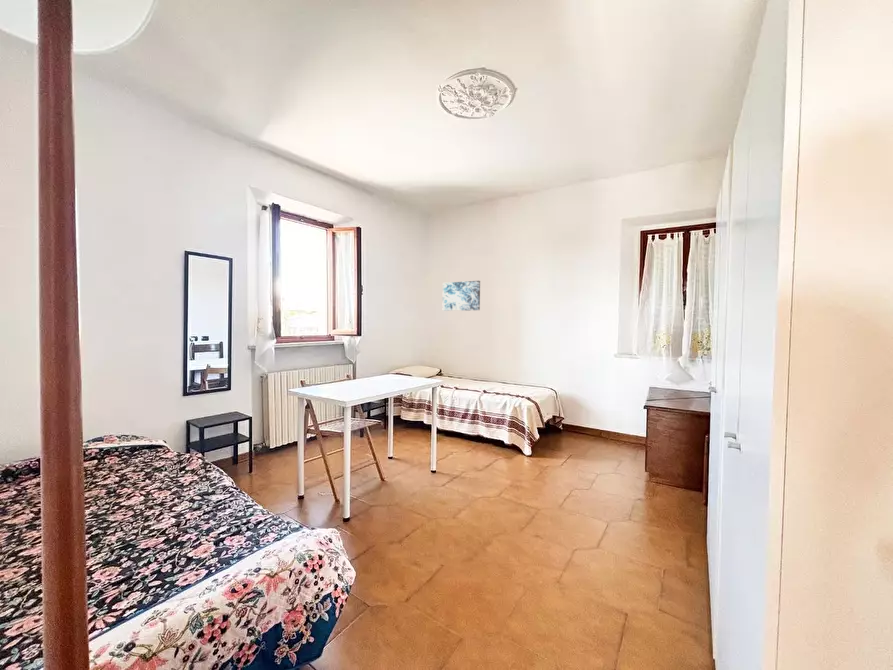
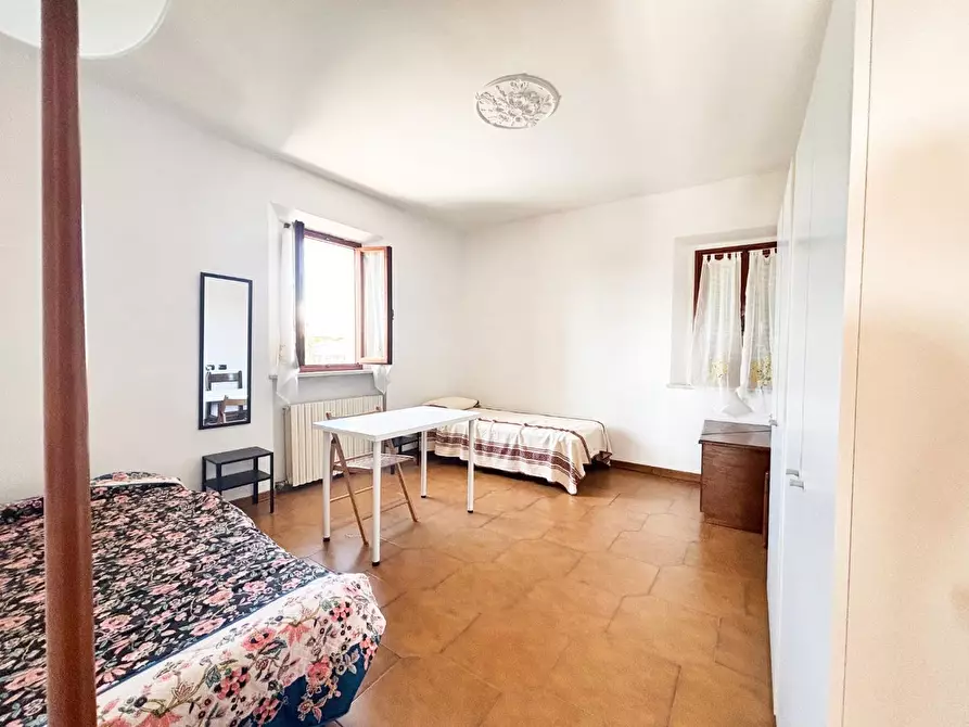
- wall art (460, 296)
